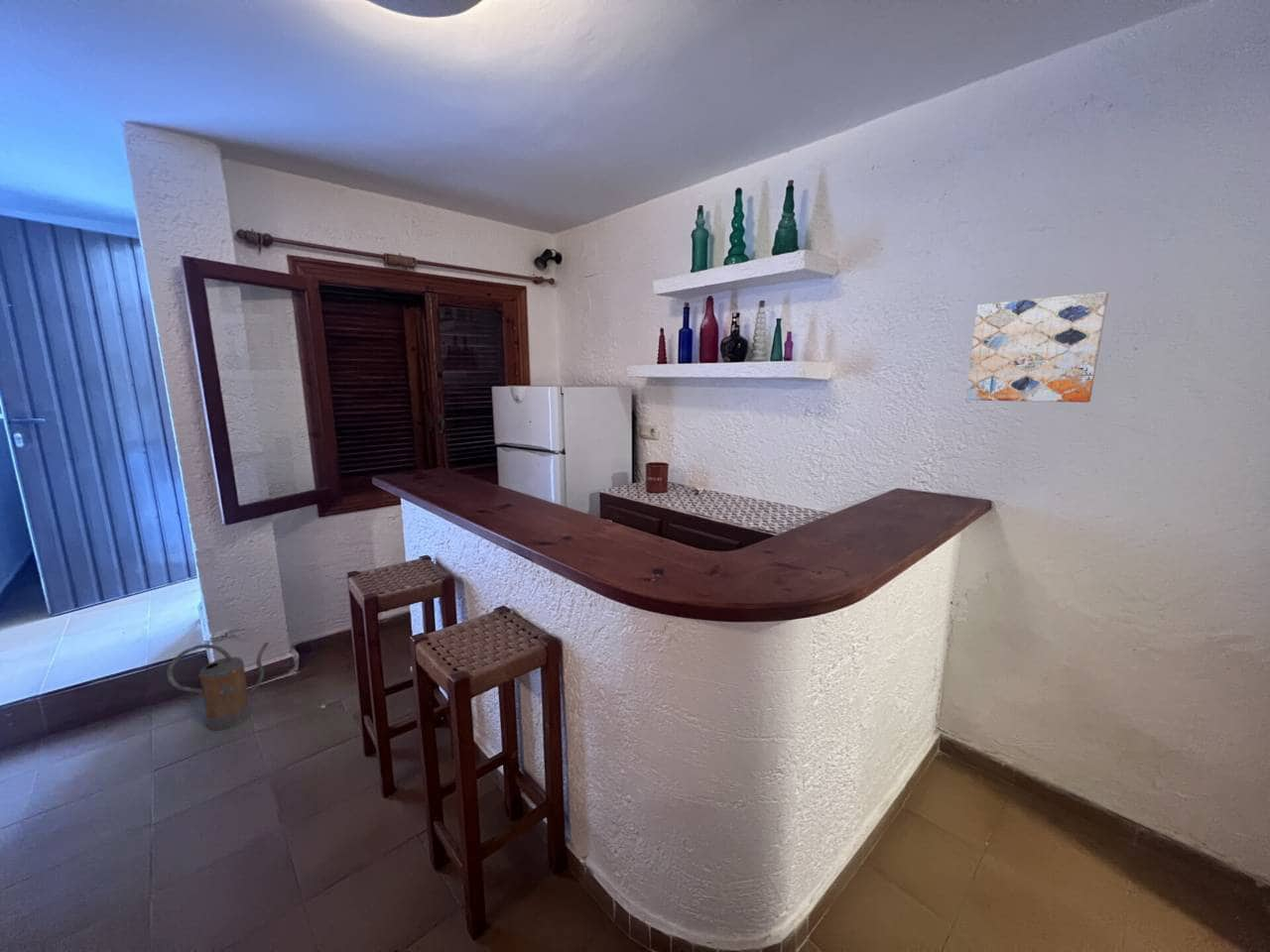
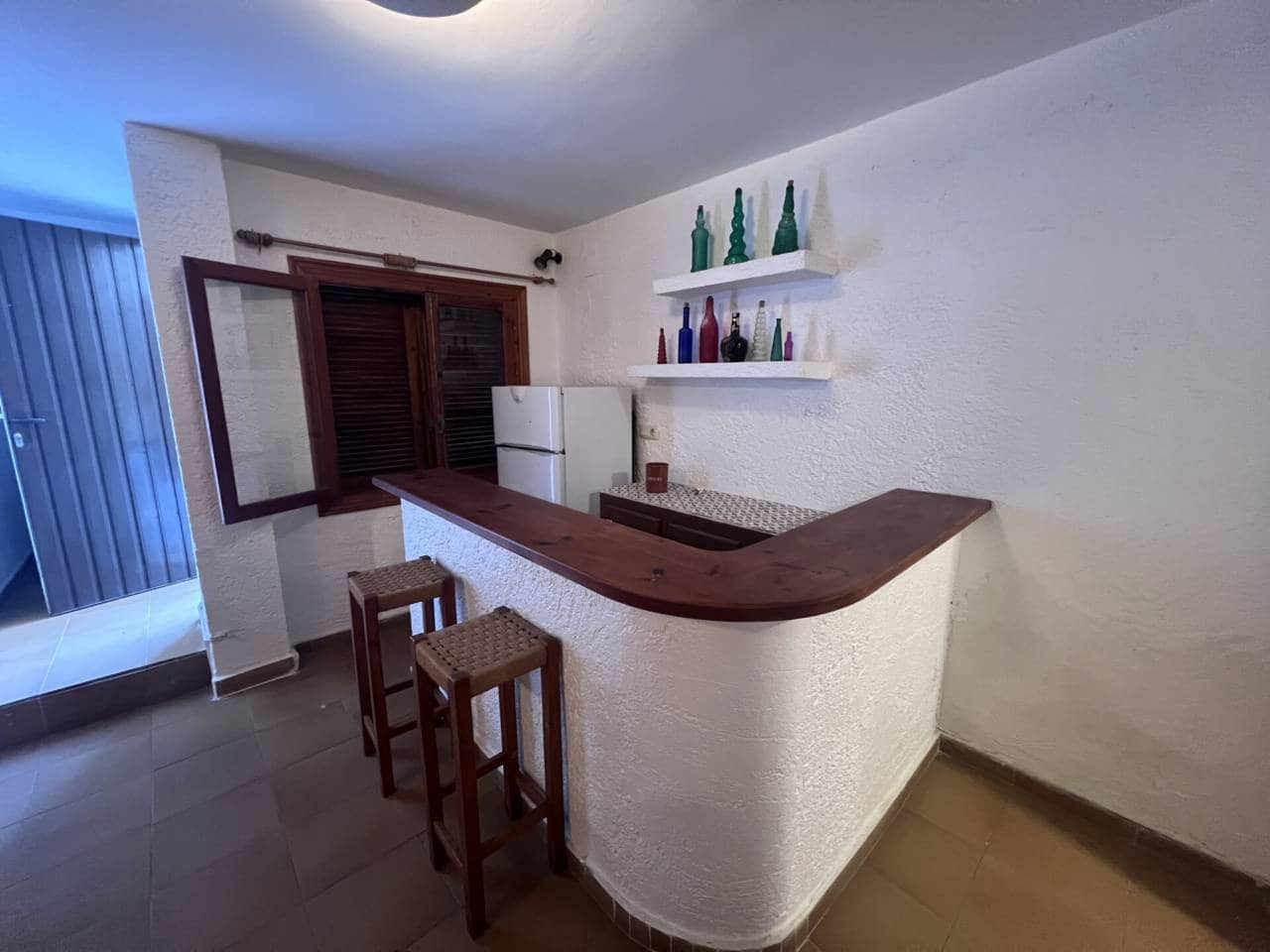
- watering can (224, 679)
- wall art (1031, 351)
